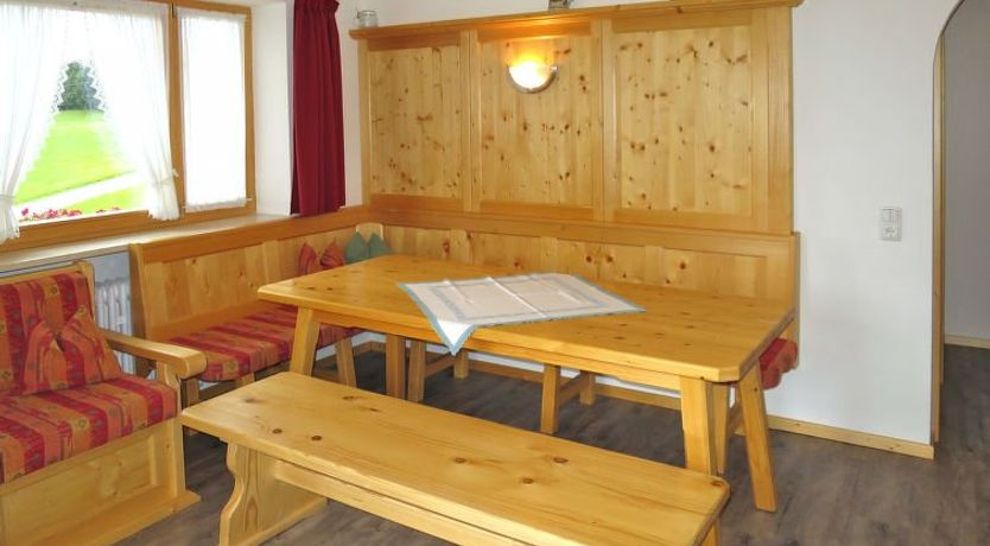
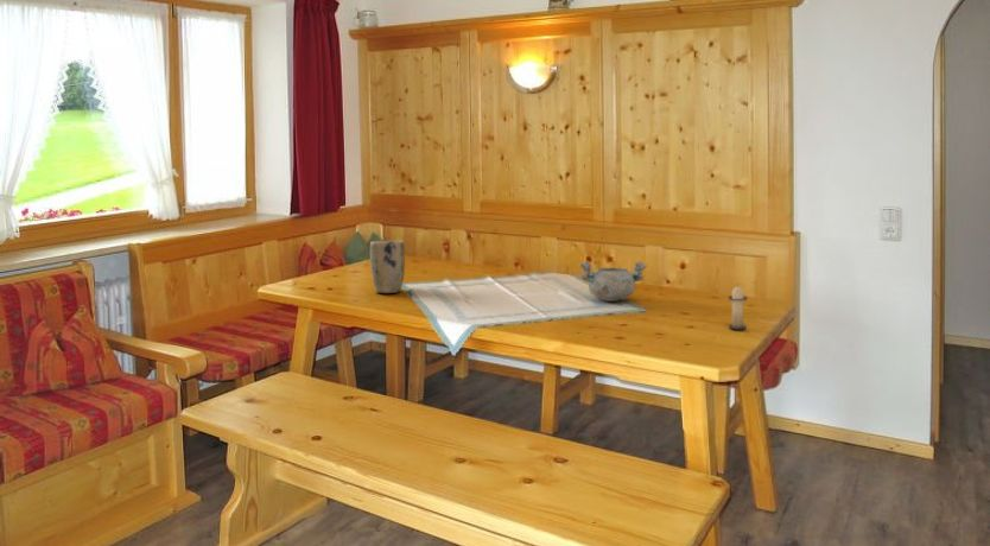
+ decorative bowl (613, 280)
+ candle (737, 305)
+ plant pot (387, 266)
